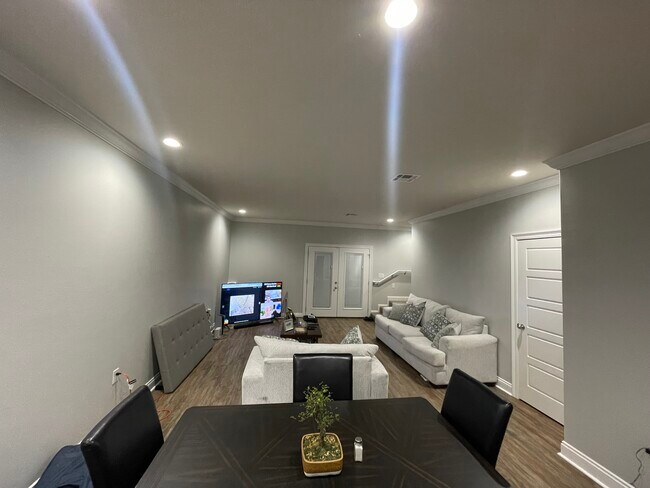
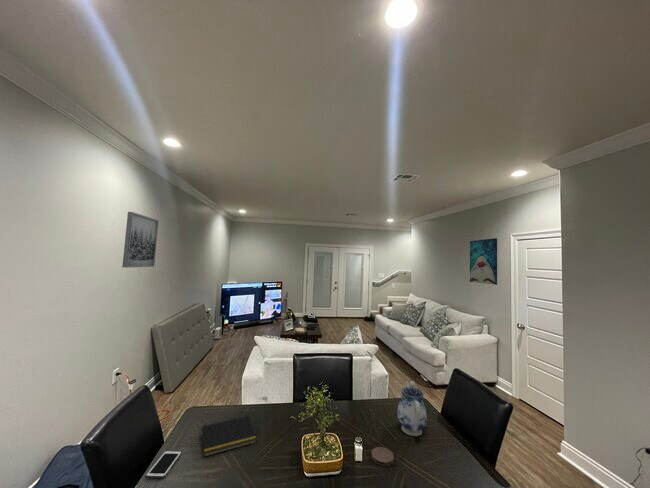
+ wall art (482, 261)
+ cell phone (164, 463)
+ coaster (382, 455)
+ notepad (228, 434)
+ teapot (412, 405)
+ wall art (142, 241)
